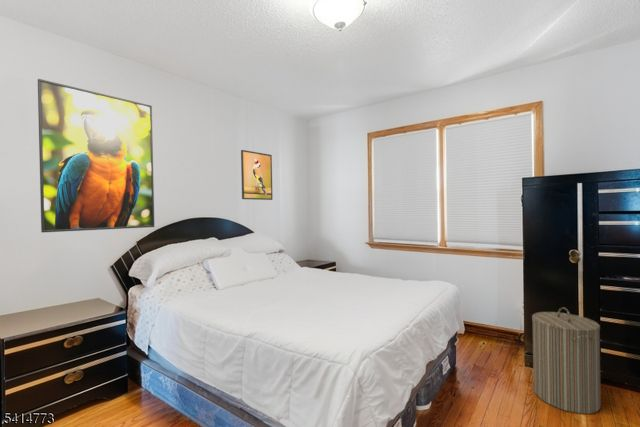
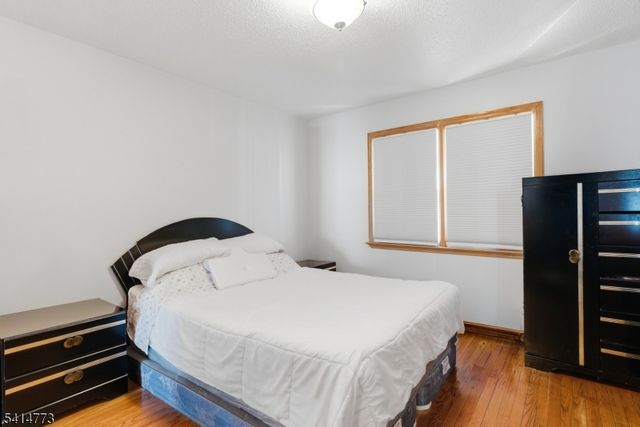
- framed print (257, 176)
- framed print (102, 161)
- laundry hamper (564, 352)
